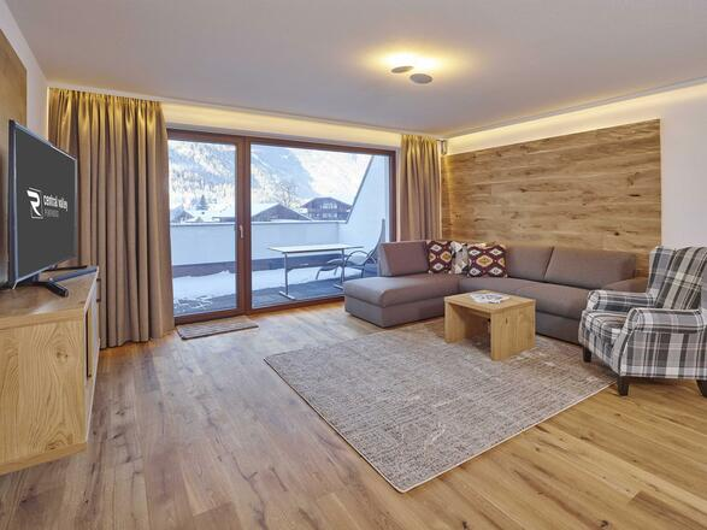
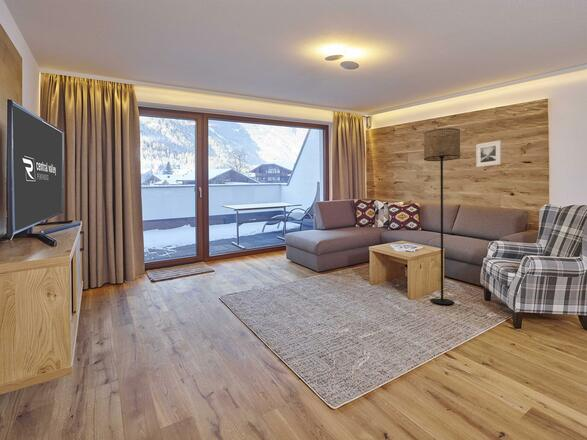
+ floor lamp (441, 217)
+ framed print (488, 154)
